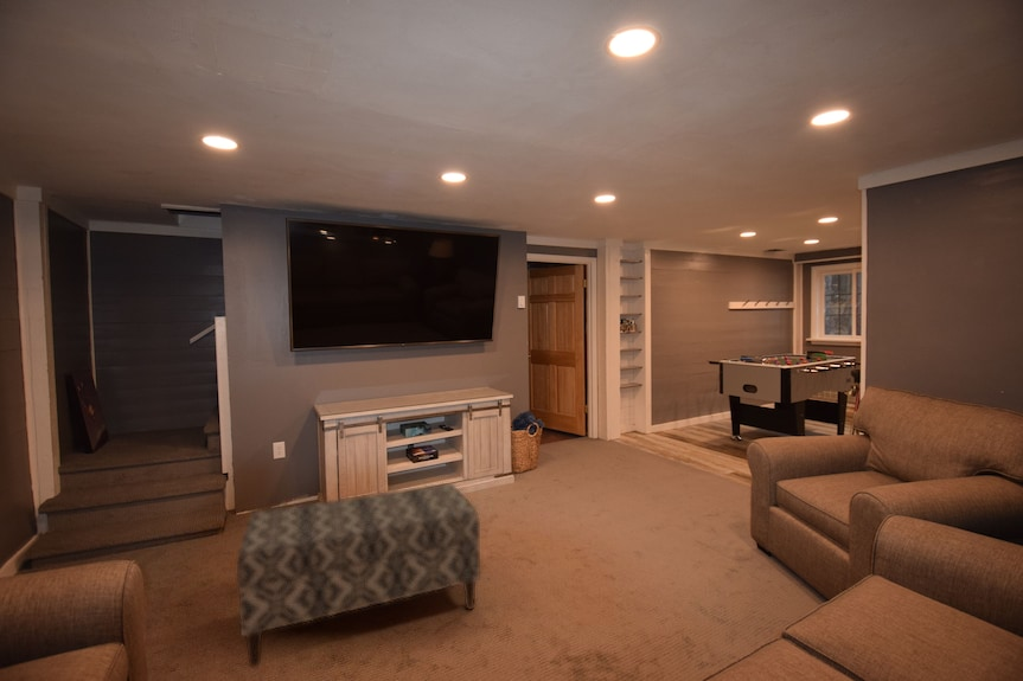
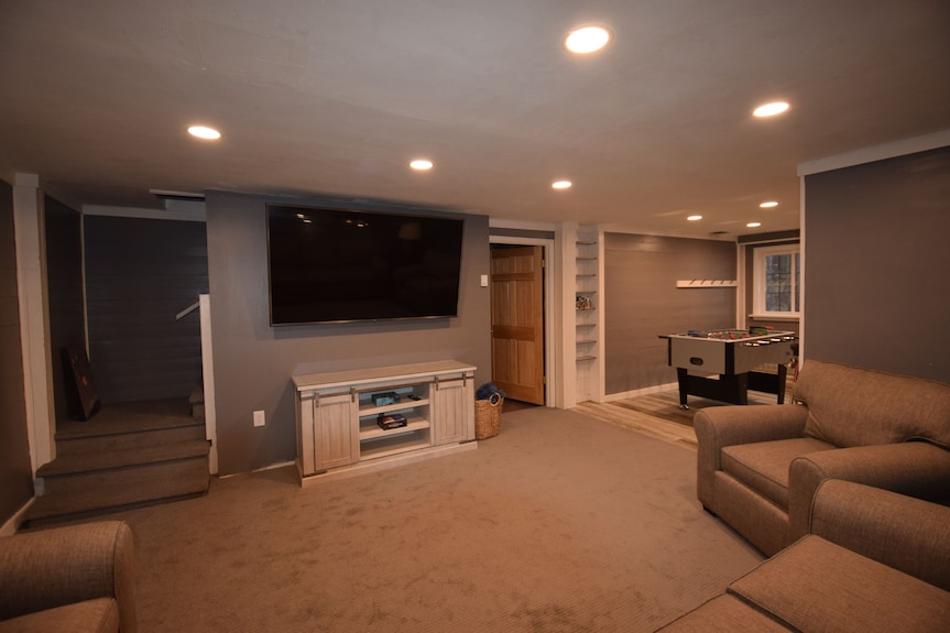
- bench (365, 560)
